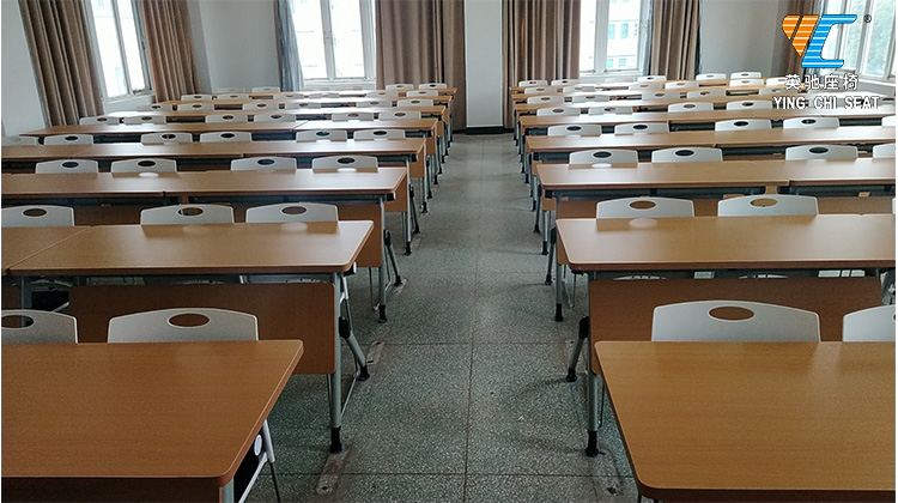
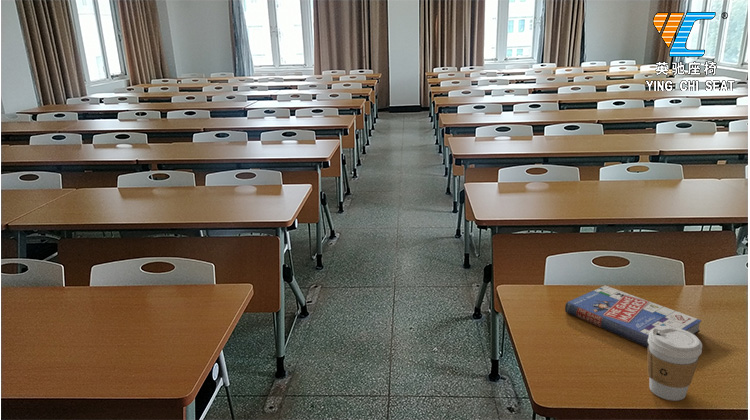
+ book (630, 316)
+ coffee cup (671, 363)
